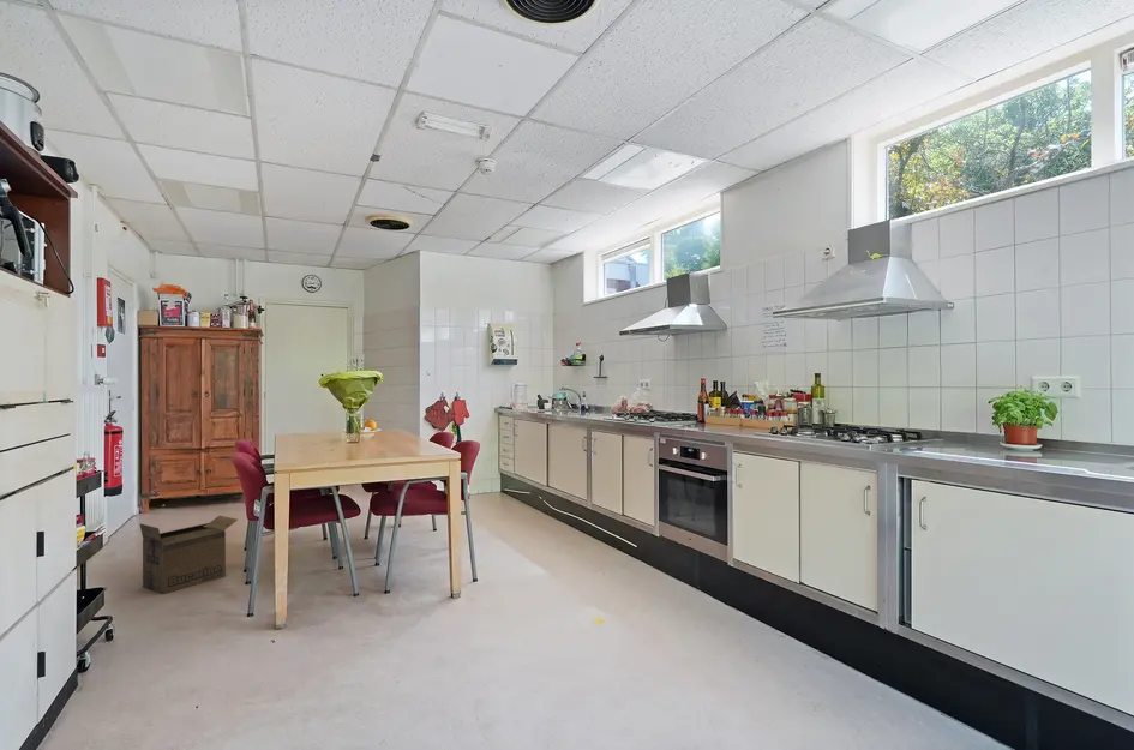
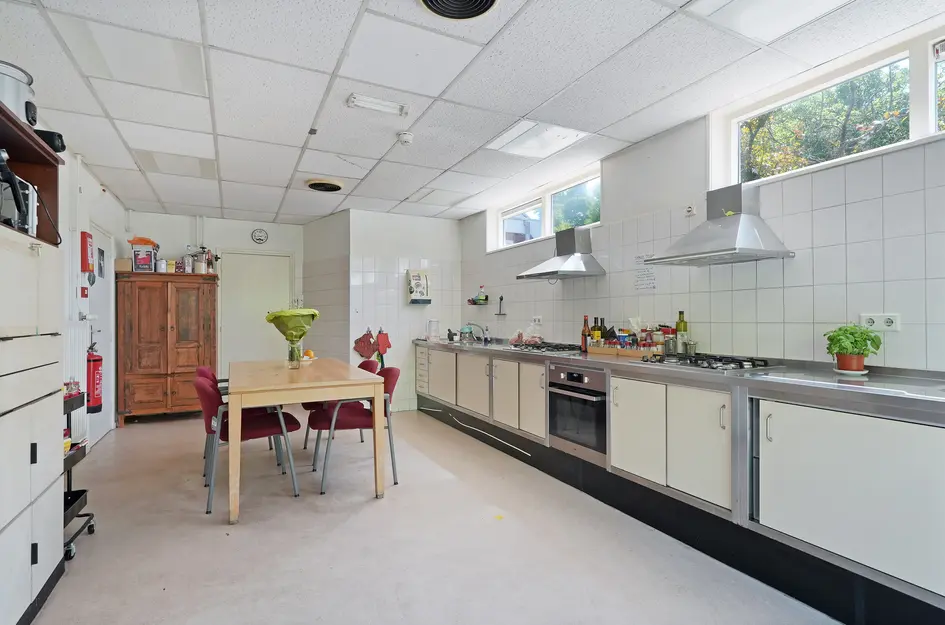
- cardboard box (191, 548)
